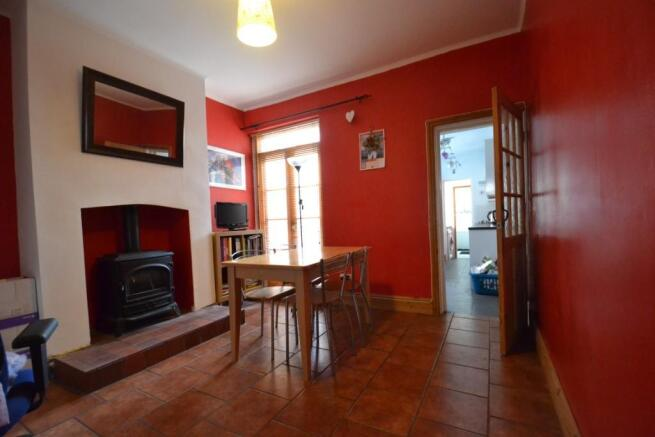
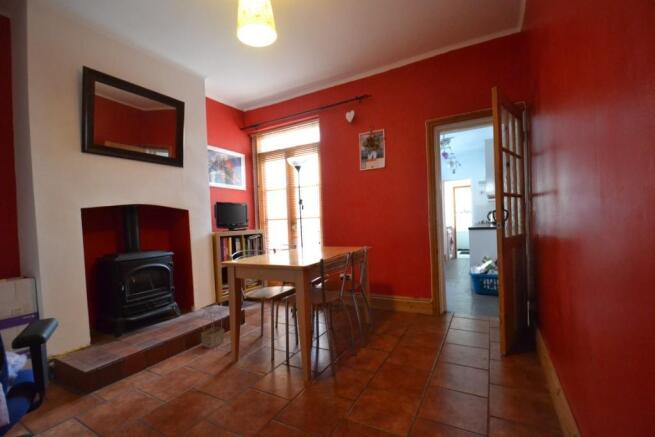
+ basket (211, 327)
